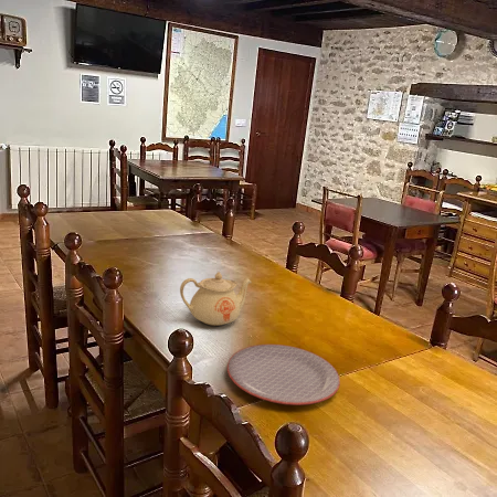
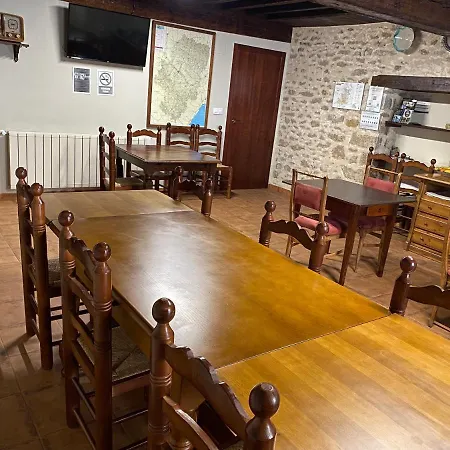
- teapot (215, 296)
- plate (283, 374)
